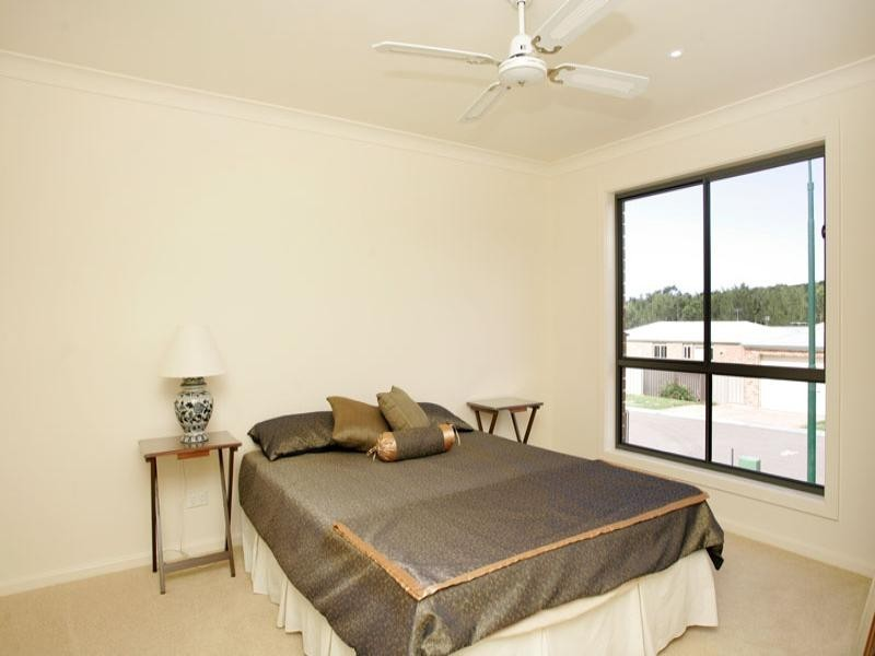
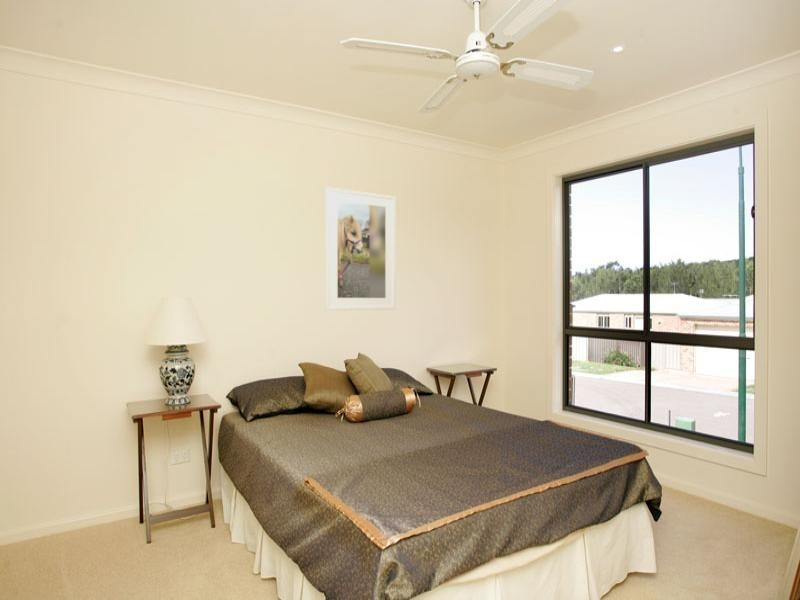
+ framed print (361, 251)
